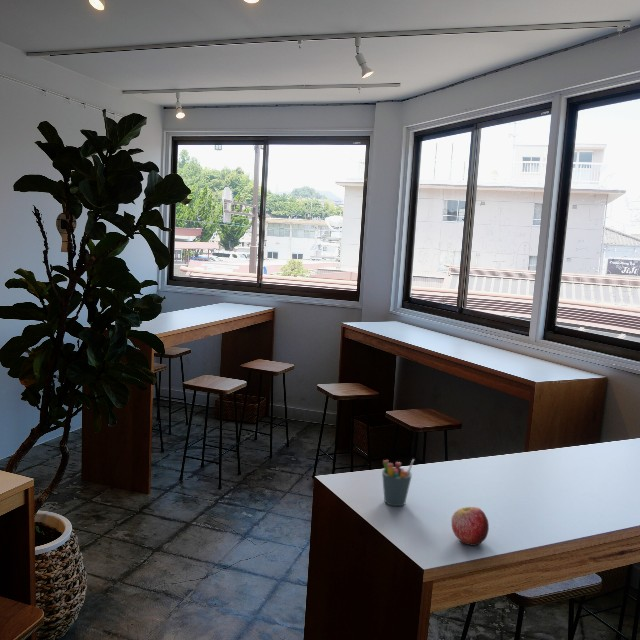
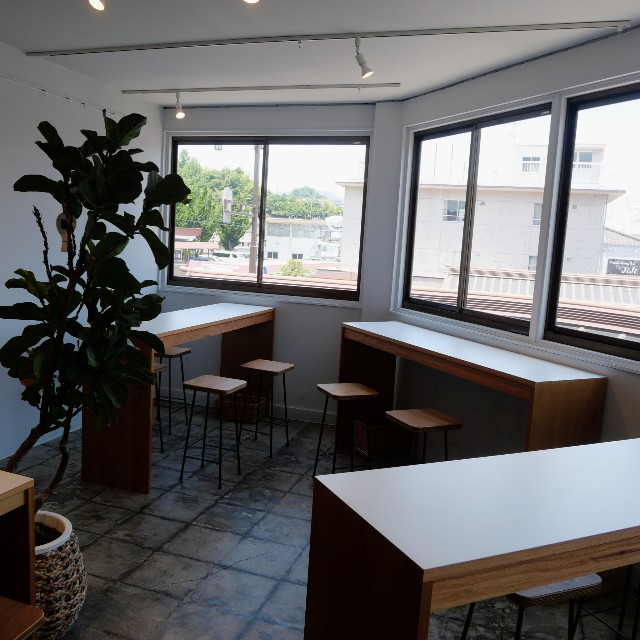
- apple (470, 523)
- pen holder (396, 479)
